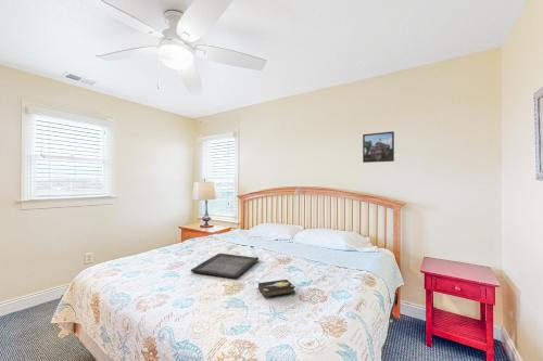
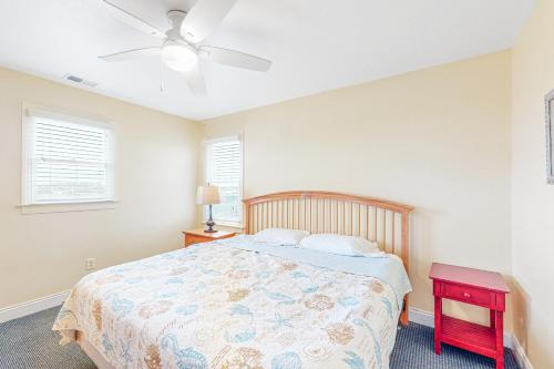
- hardback book (276, 287)
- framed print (378, 147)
- serving tray (226, 263)
